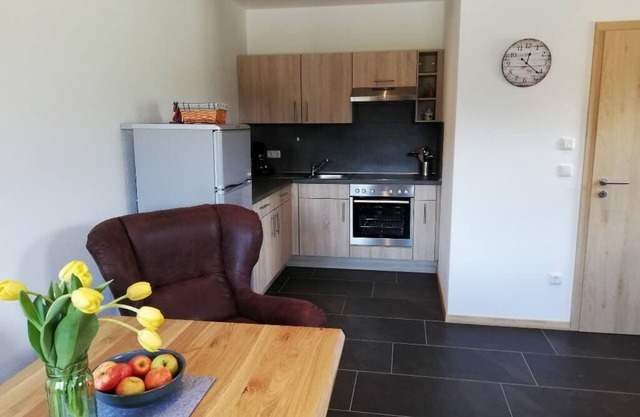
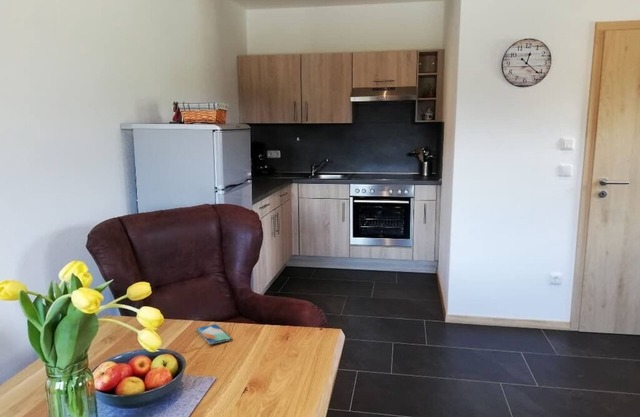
+ smartphone (213, 333)
